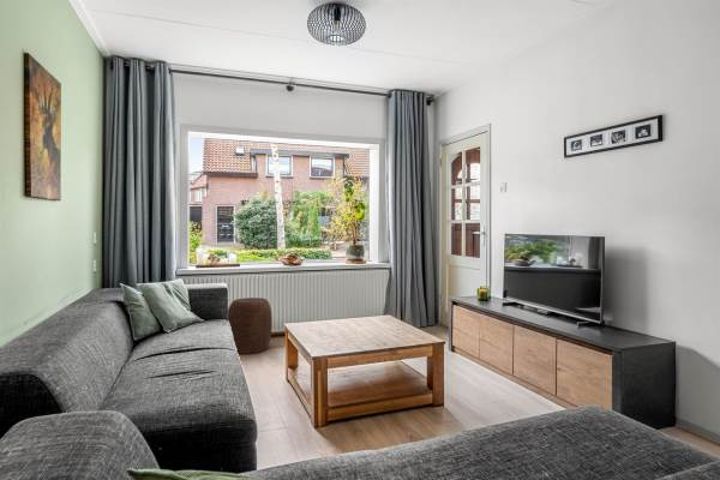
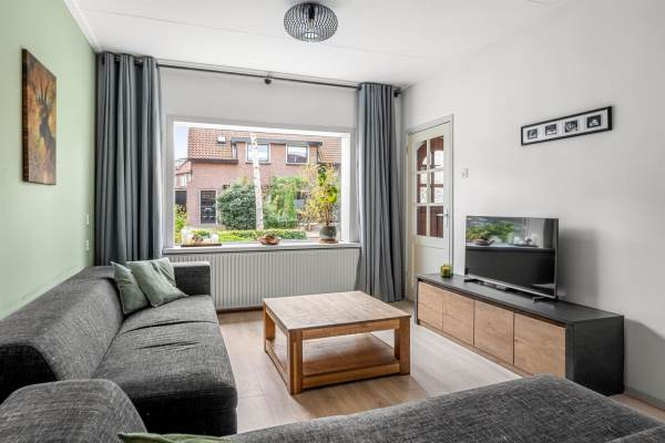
- stool (248, 324)
